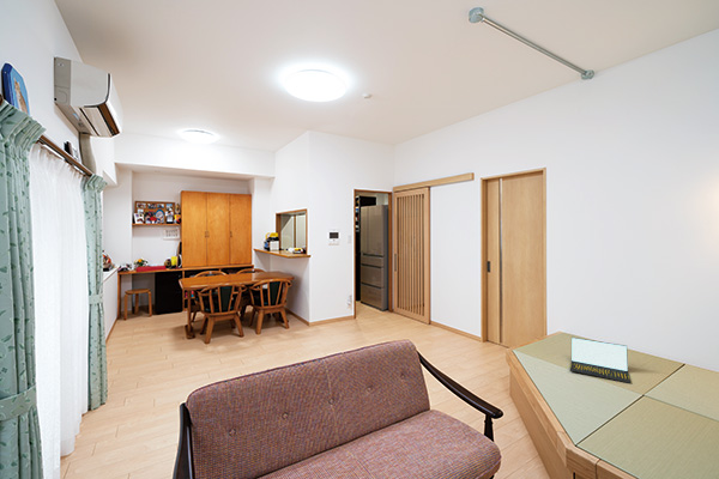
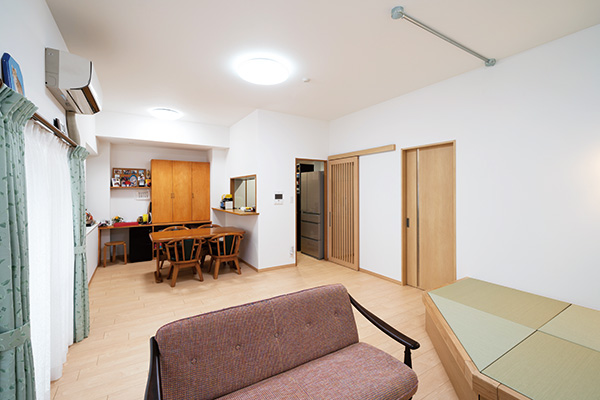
- laptop (598, 358)
